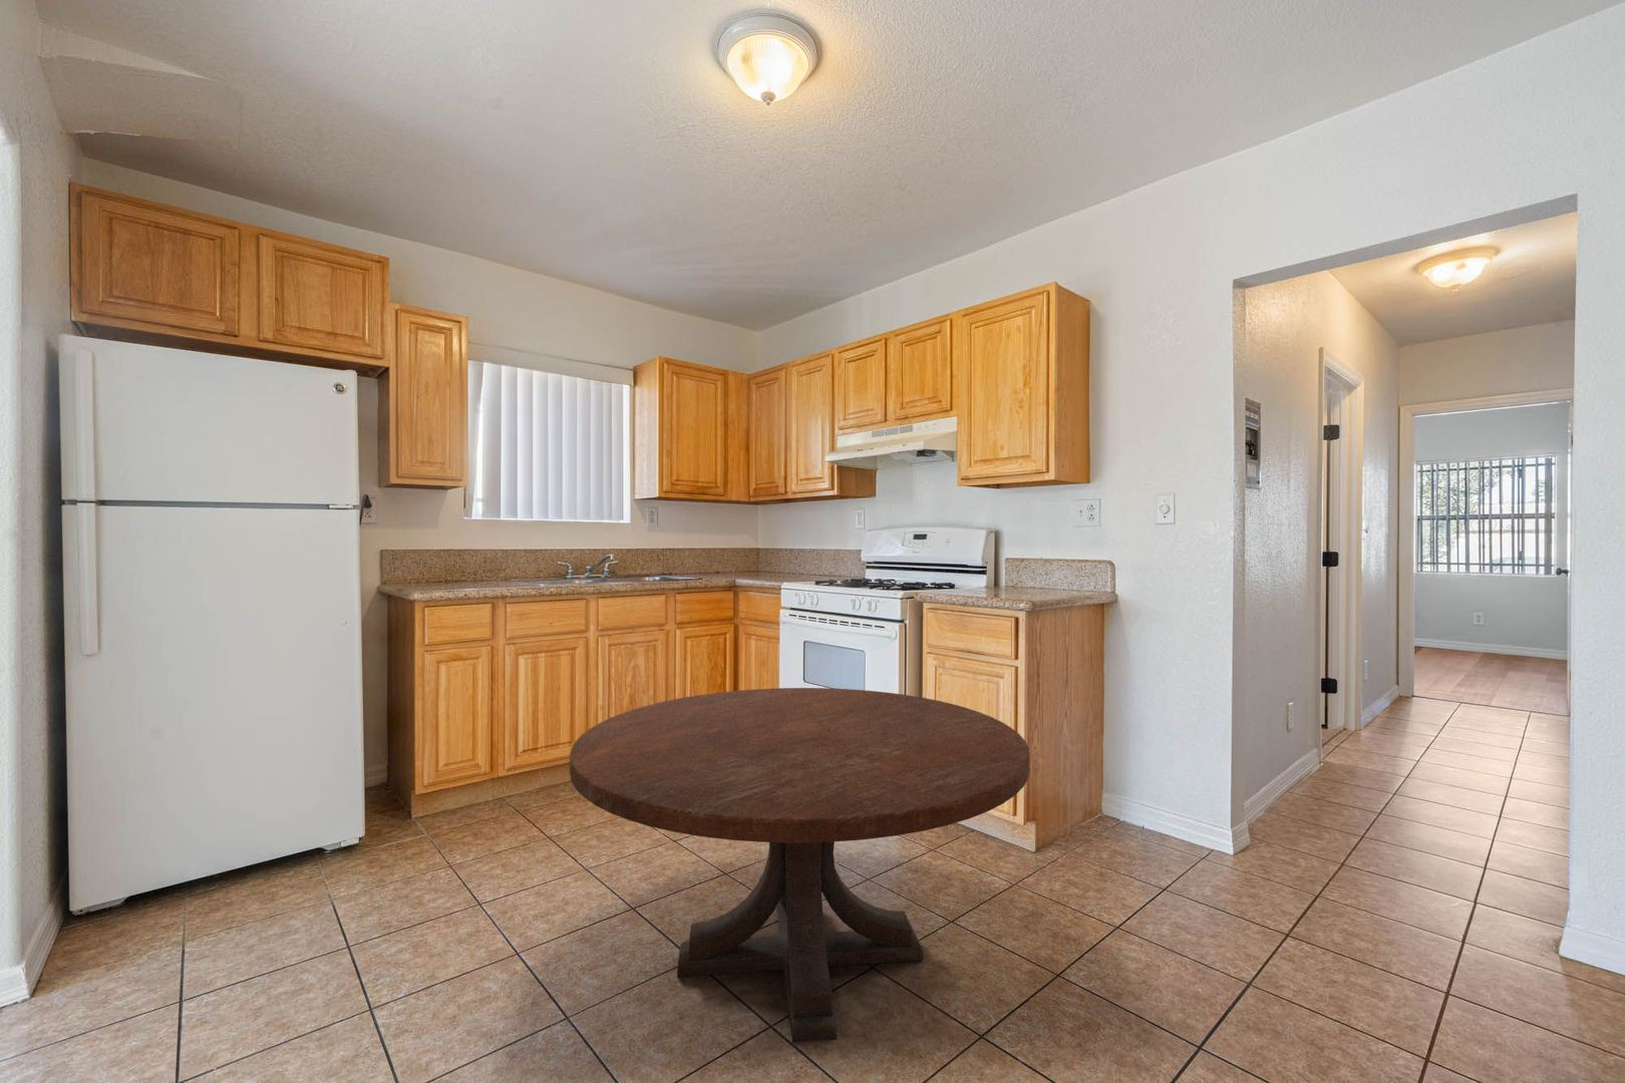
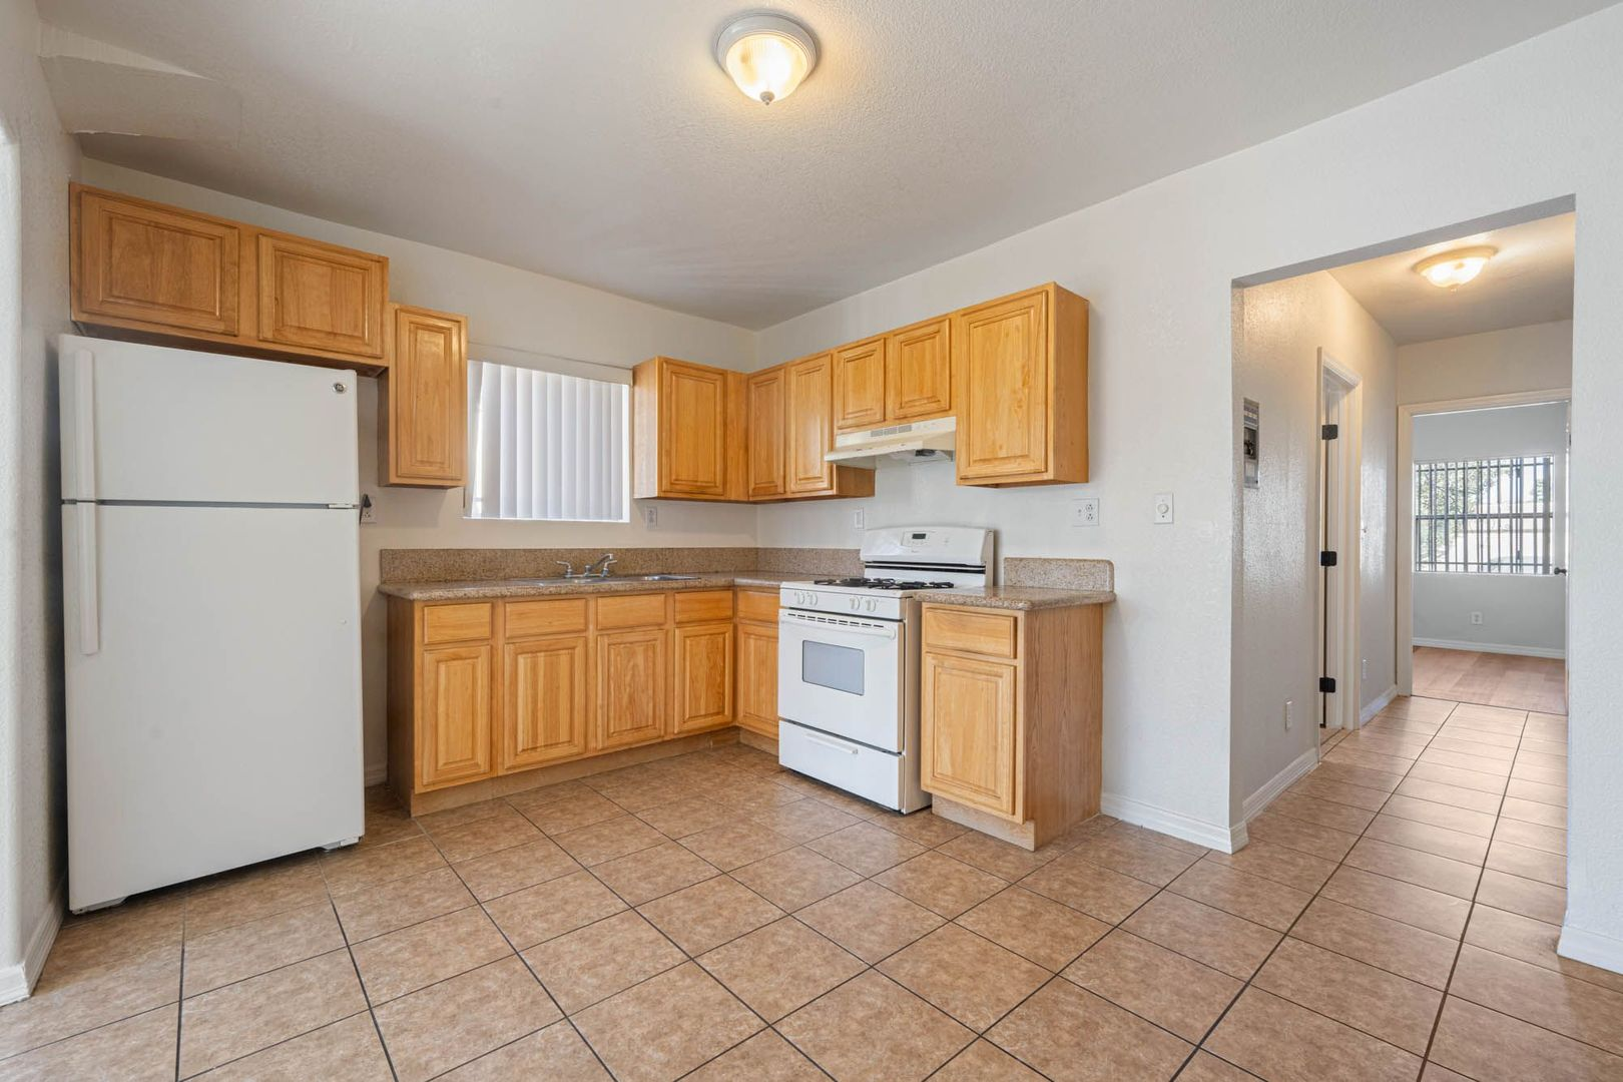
- round table (800, 845)
